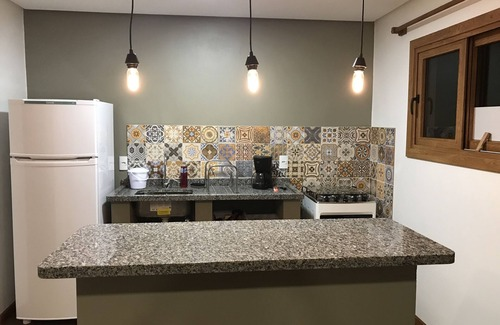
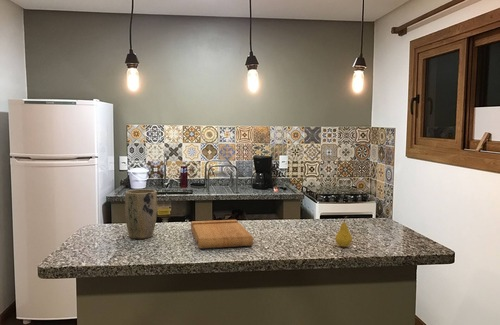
+ fruit (343, 231)
+ plant pot (141, 213)
+ cutting board (219, 232)
